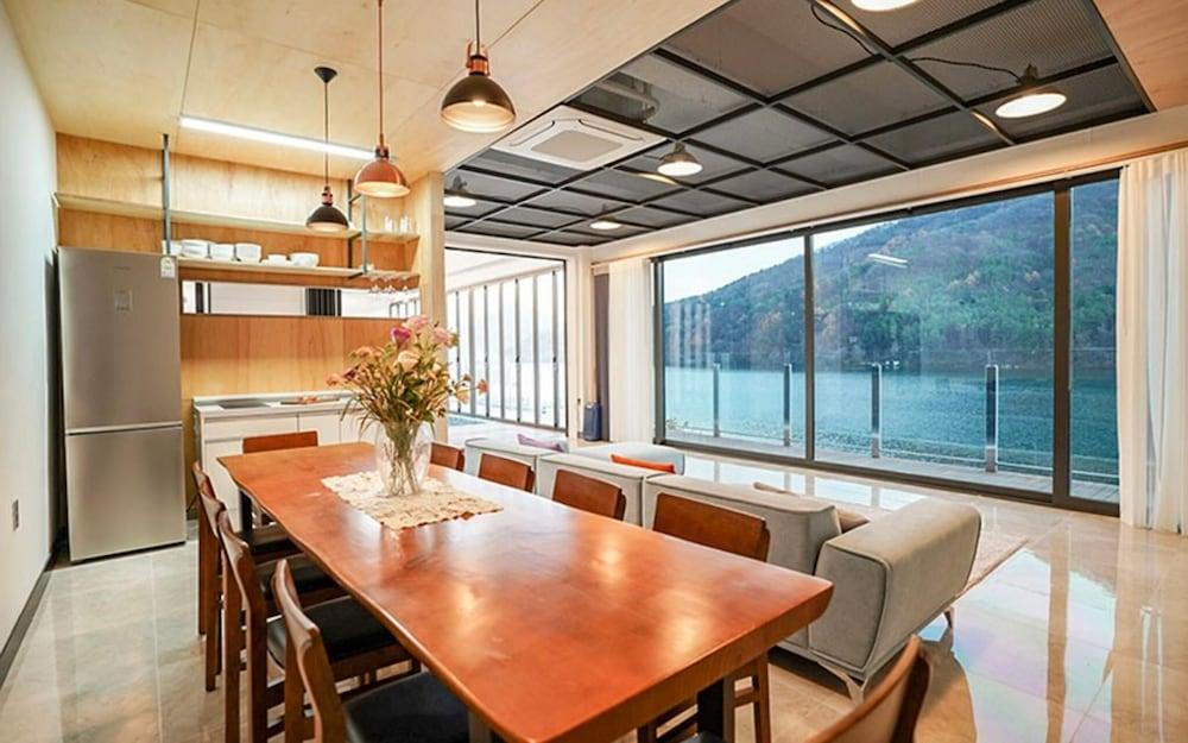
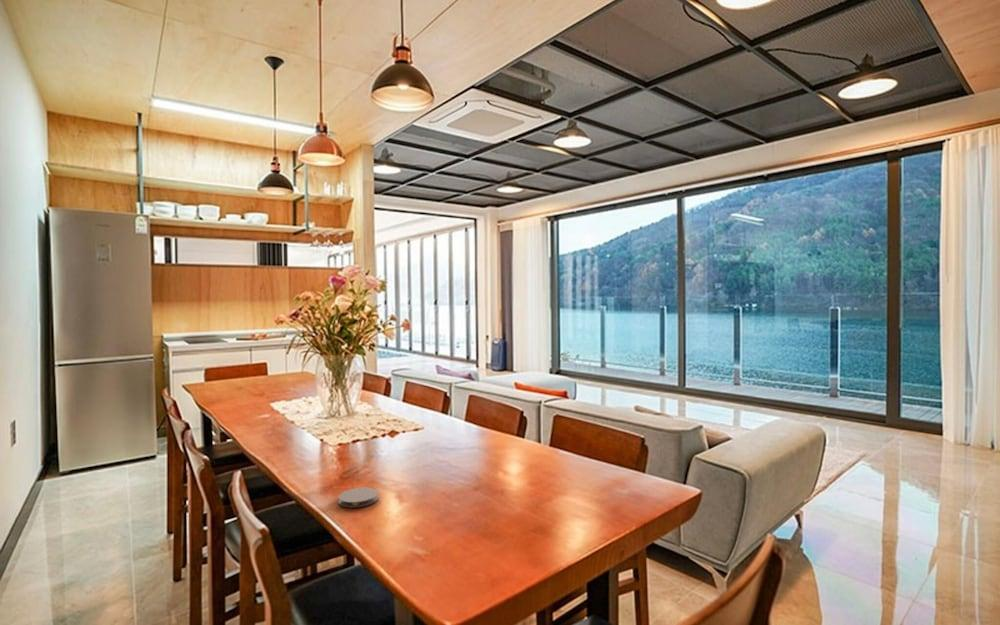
+ coaster (358, 497)
